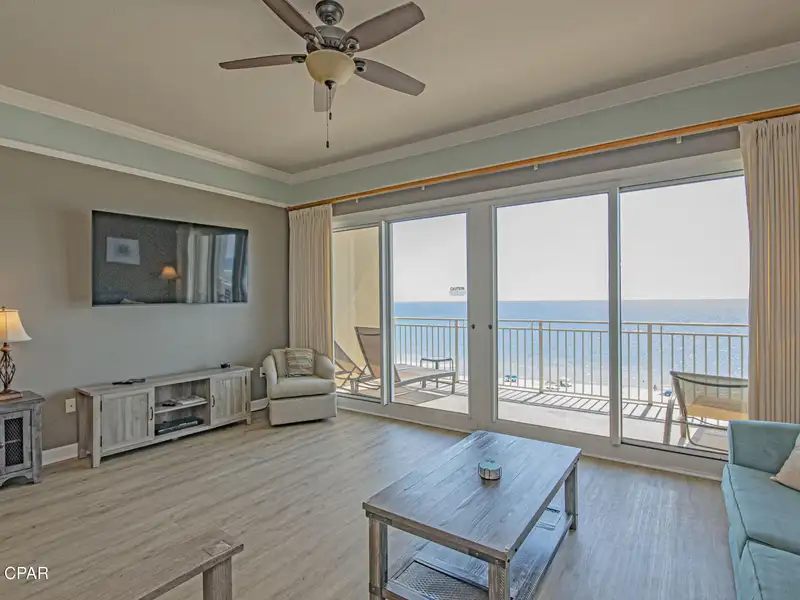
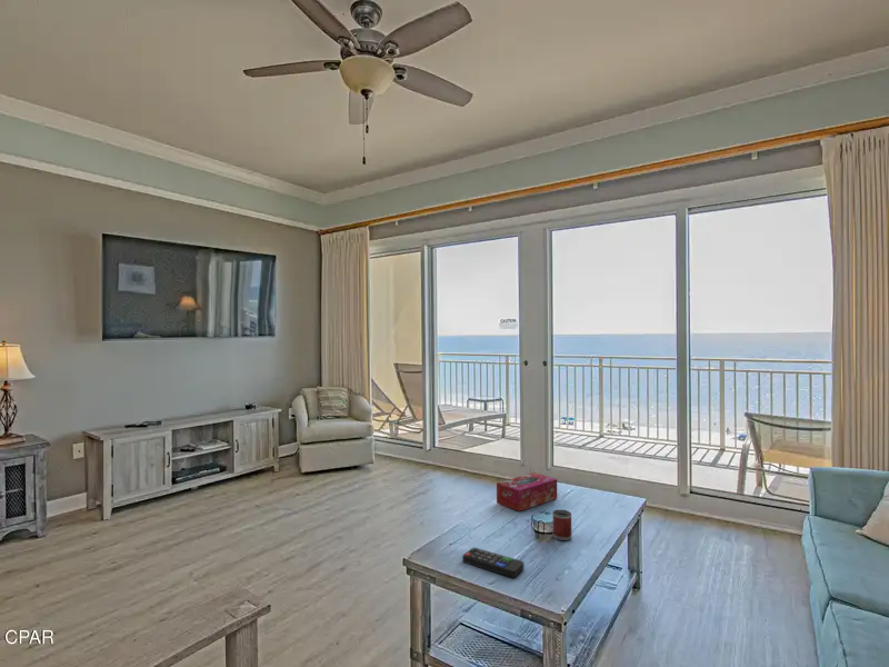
+ mug (562, 524)
+ remote control (492, 560)
+ tissue box (527, 490)
